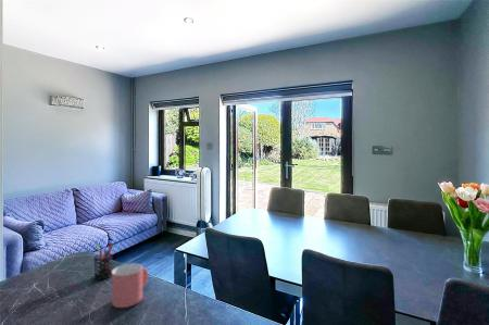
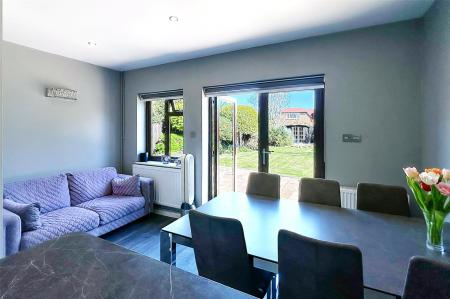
- pen holder (105, 258)
- mug (131, 282)
